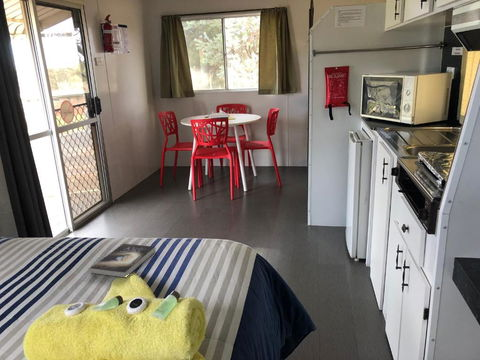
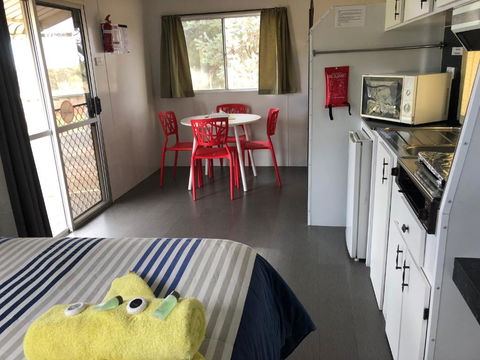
- book (124, 259)
